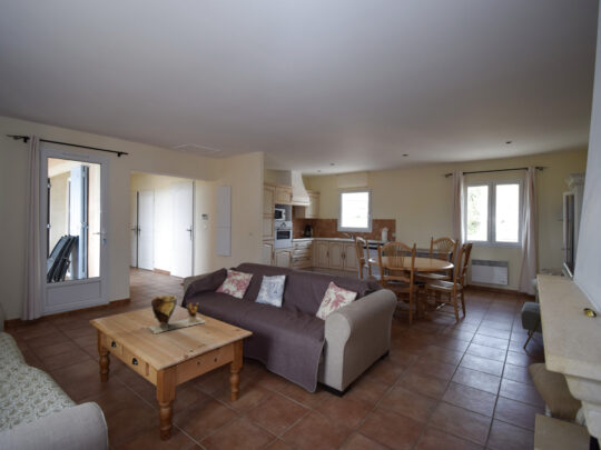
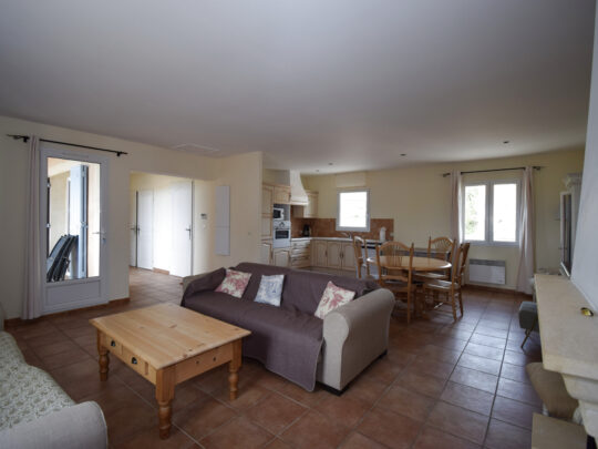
- clay pot (174, 309)
